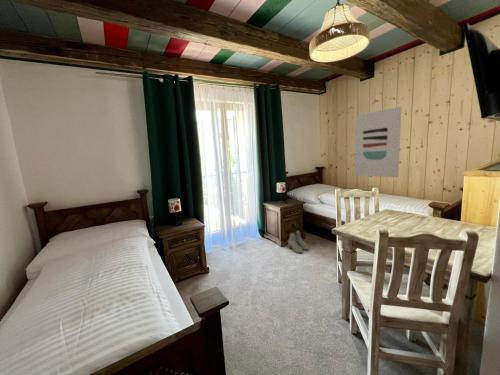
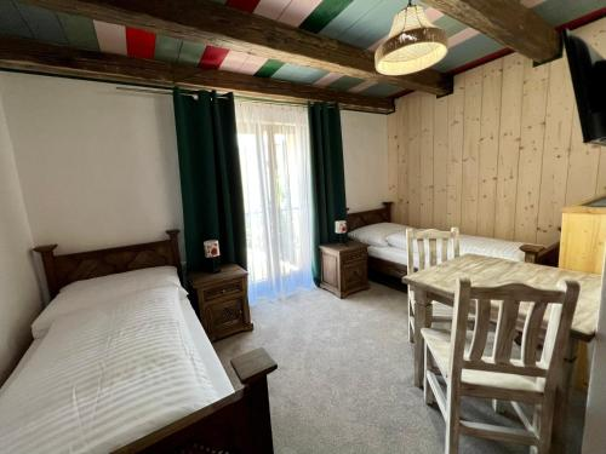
- wall art (375, 144)
- boots (297, 240)
